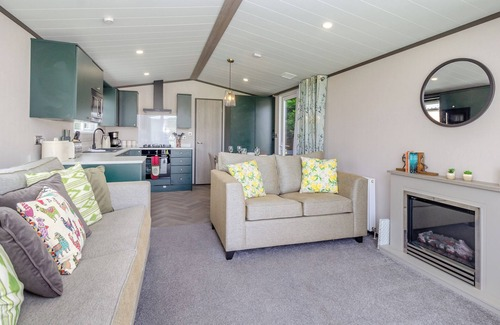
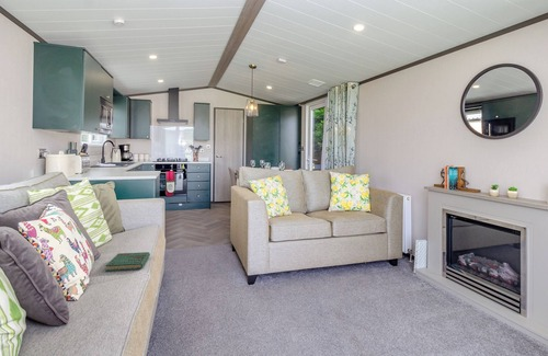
+ book (129, 261)
